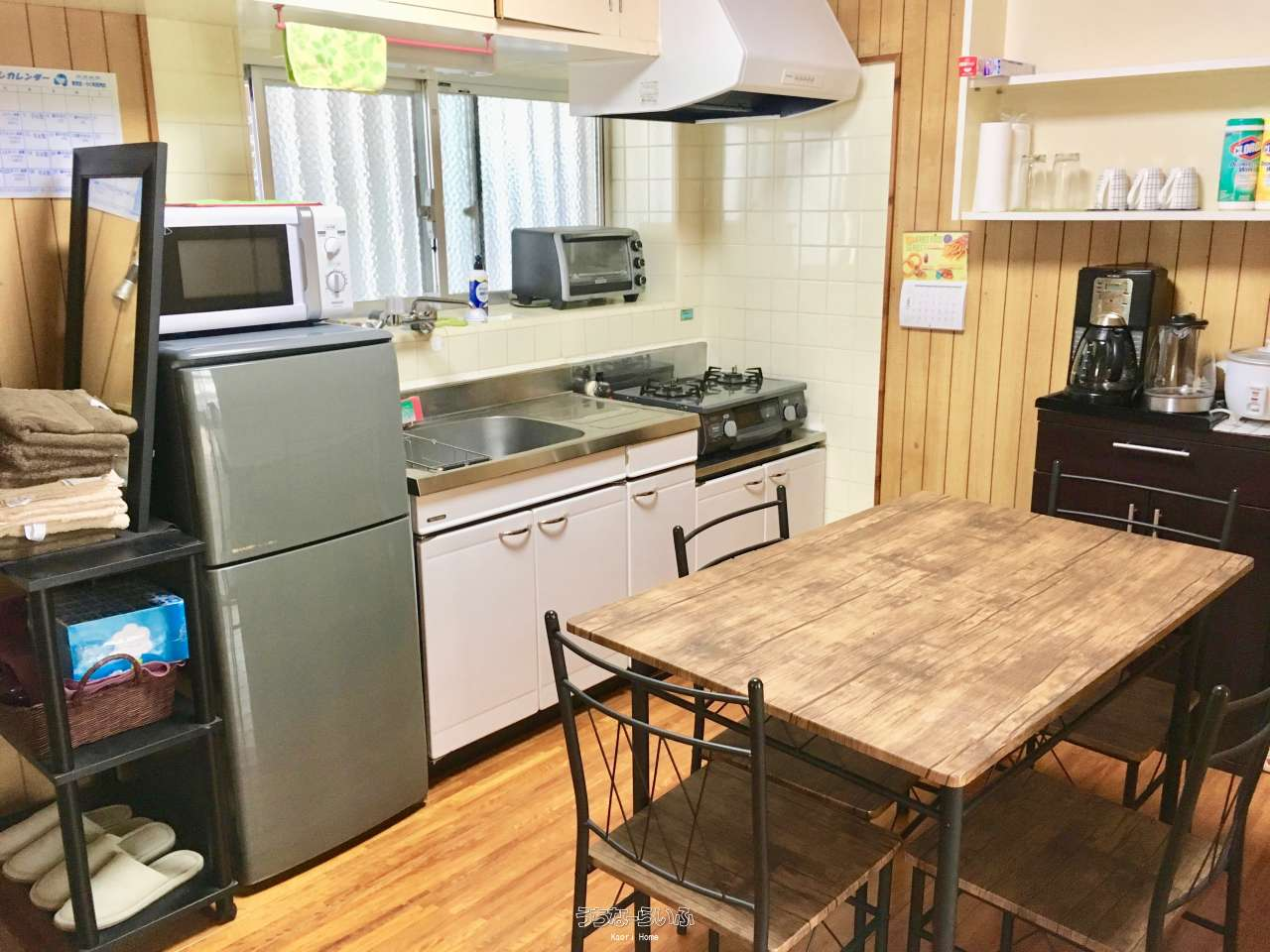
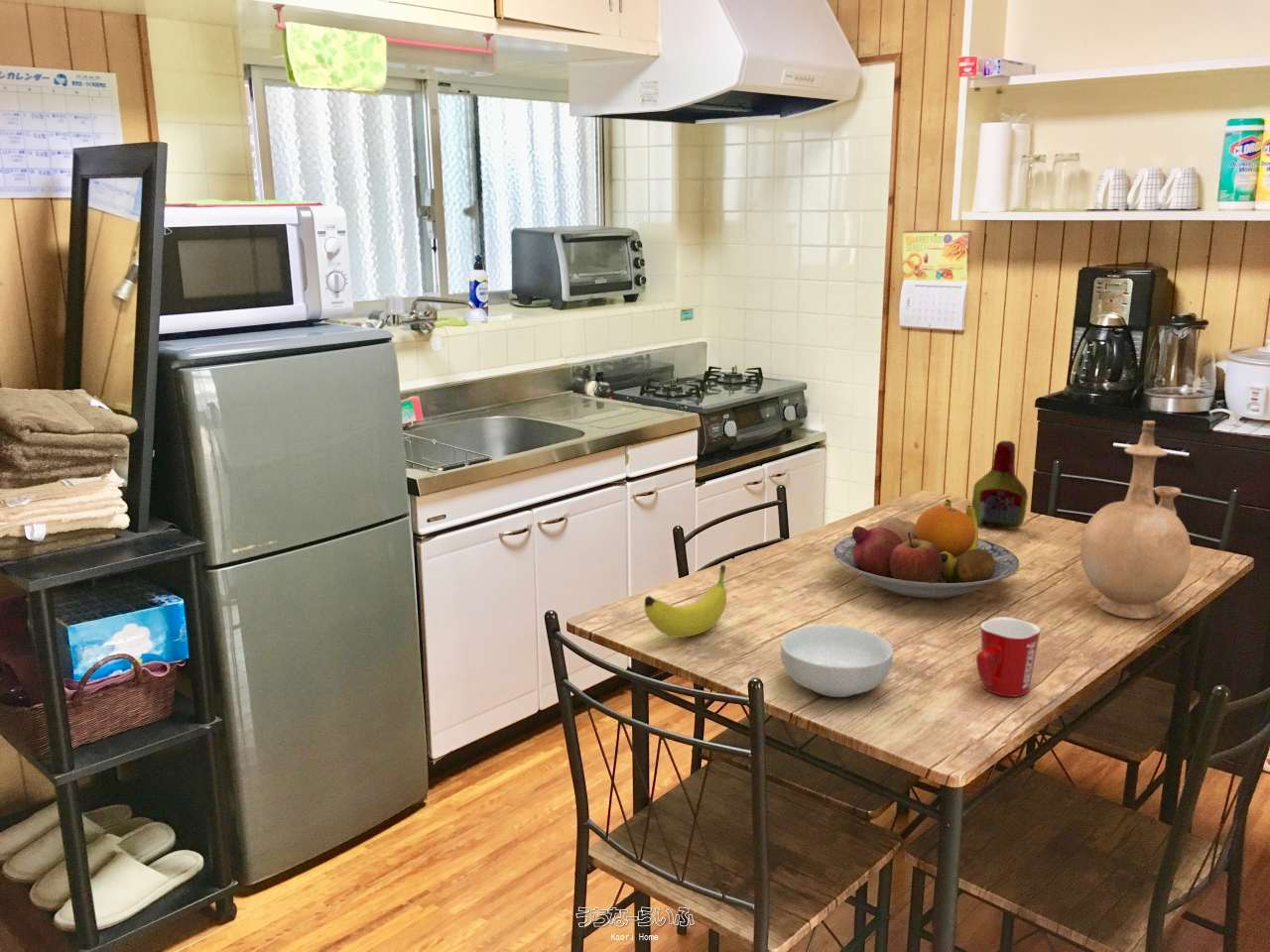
+ bottle (1000, 484)
+ cereal bowl (835, 665)
+ vase (1139, 517)
+ fruit bowl (924, 547)
+ fruit (691, 607)
+ mug (1000, 660)
